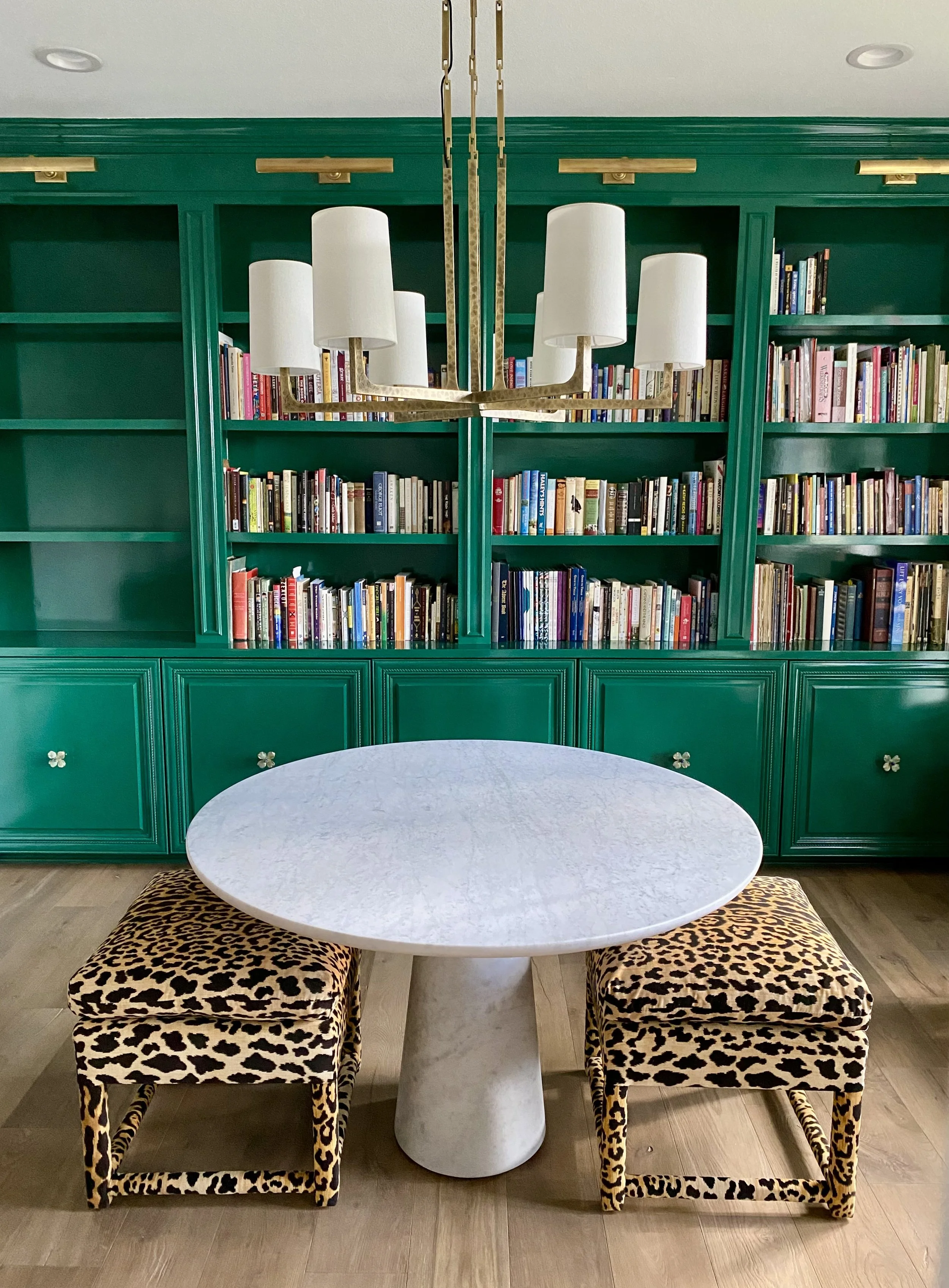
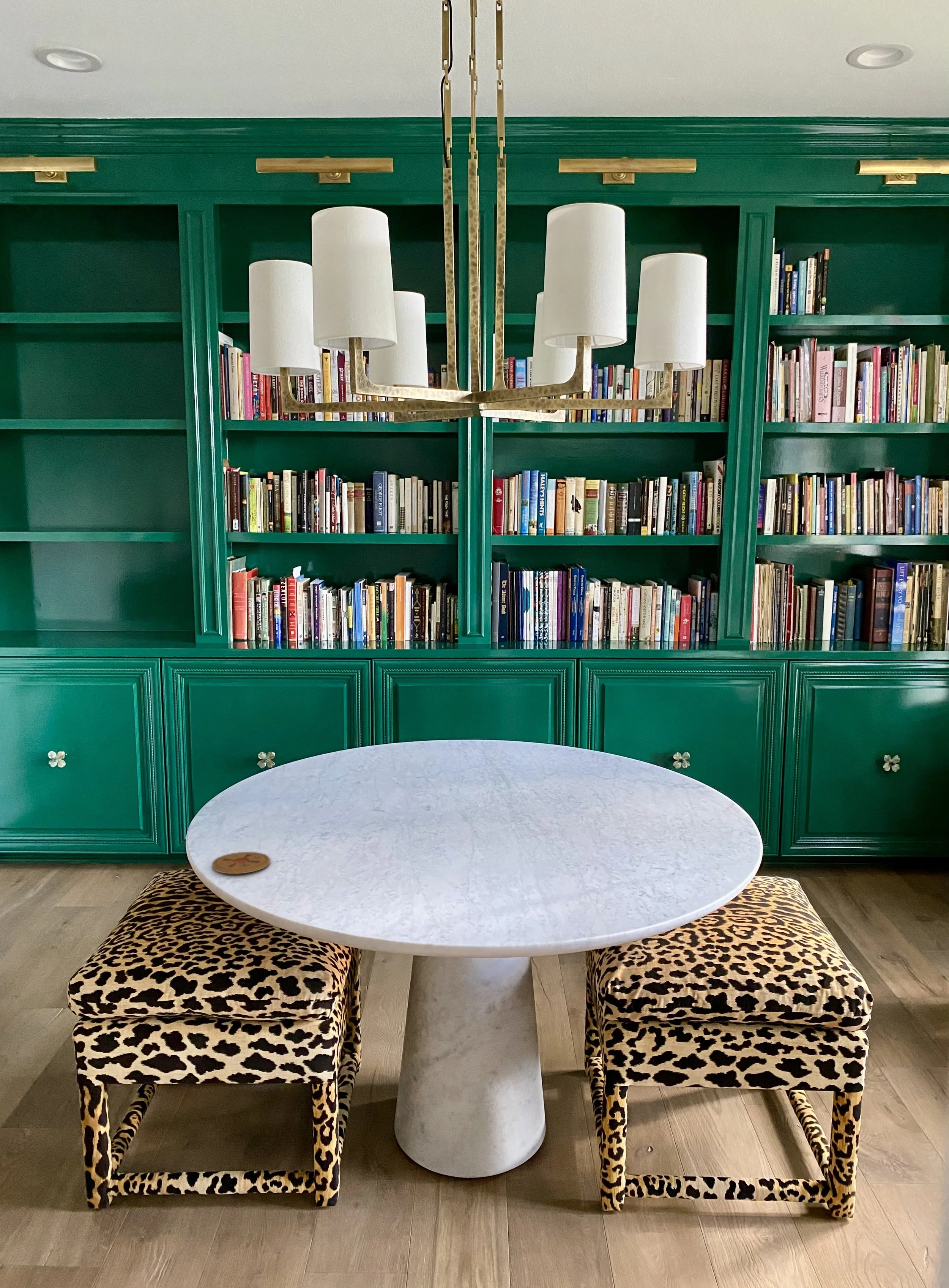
+ coaster (241, 862)
